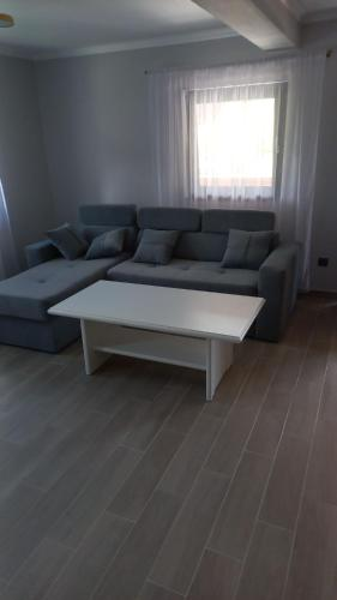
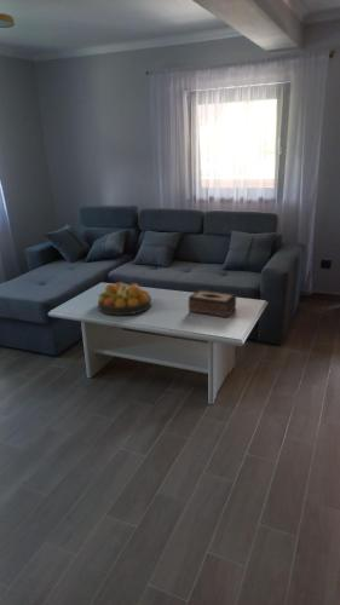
+ tissue box (212, 302)
+ fruit bowl (123, 294)
